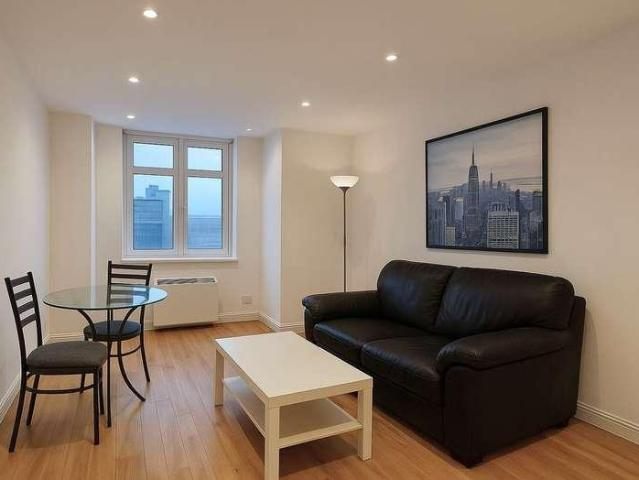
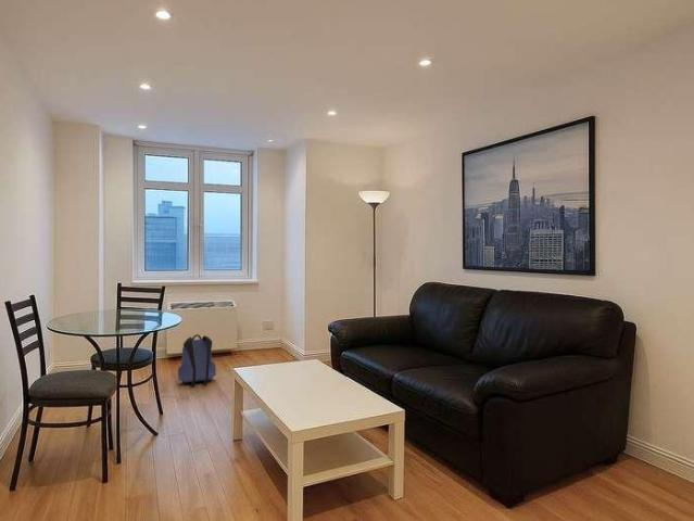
+ backpack (198, 359)
